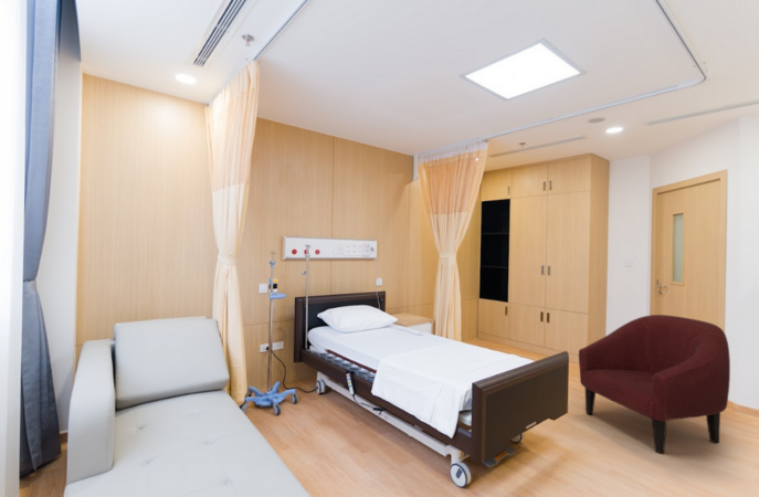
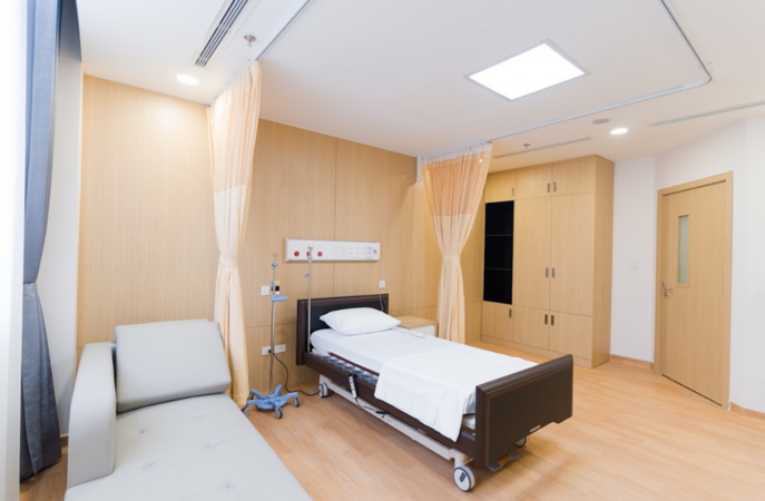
- armchair (651, 373)
